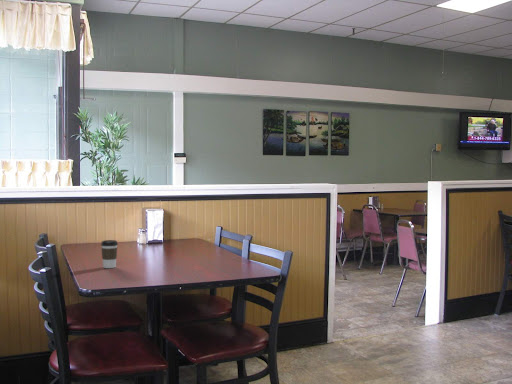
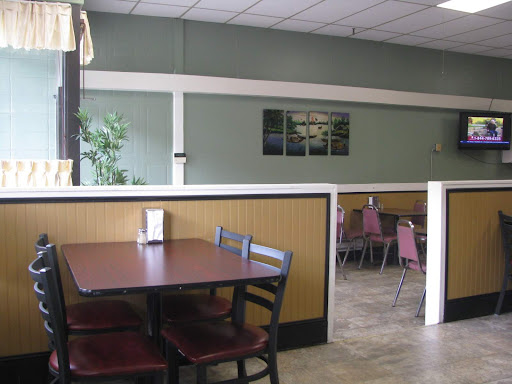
- coffee cup (109, 254)
